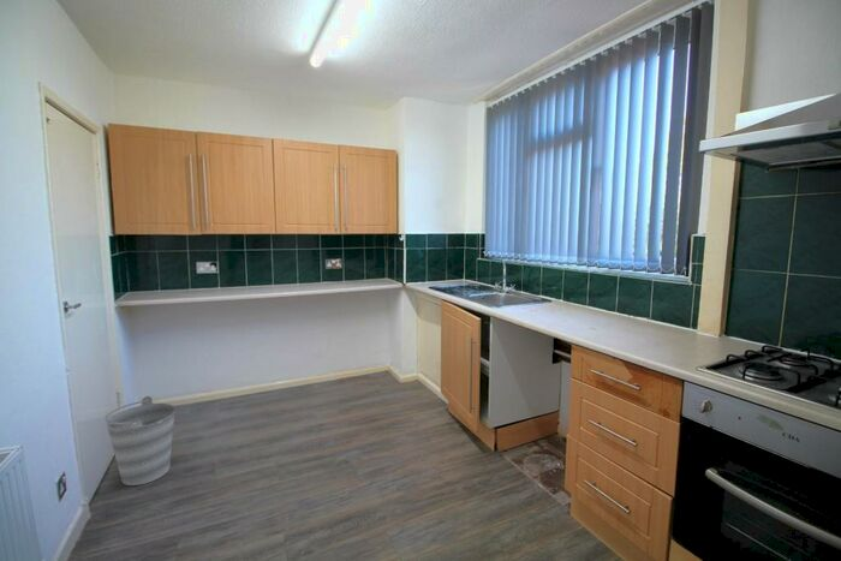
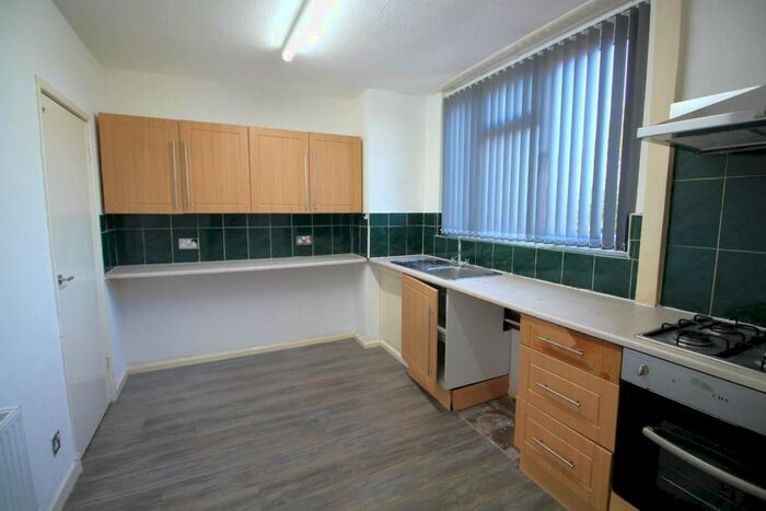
- bucket (143, 440)
